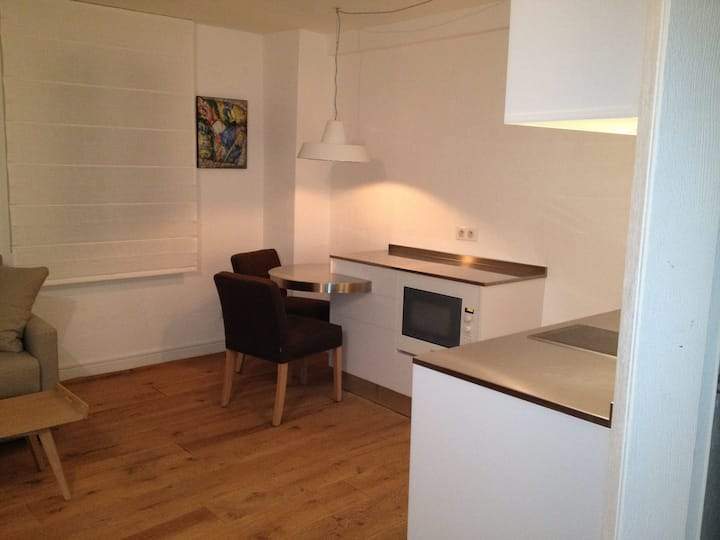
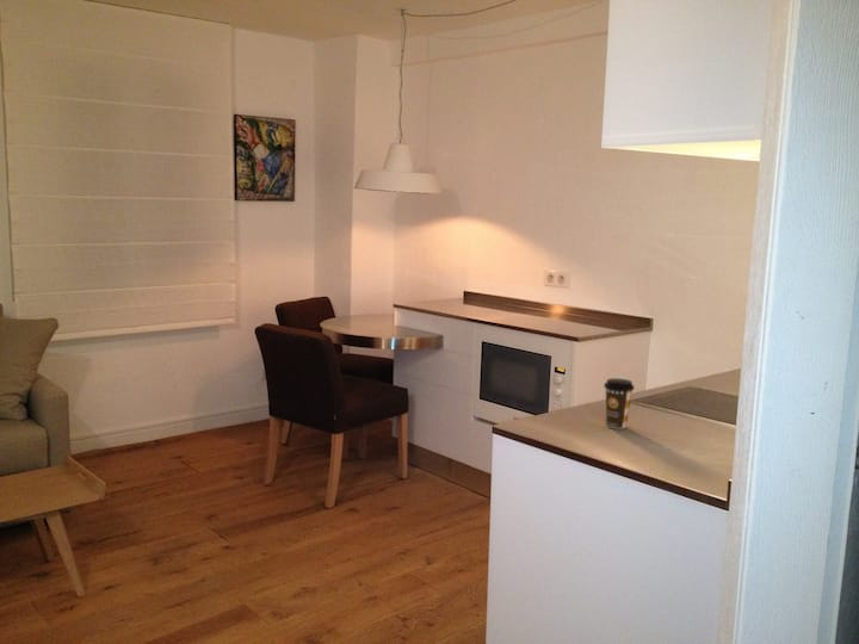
+ coffee cup (617, 403)
